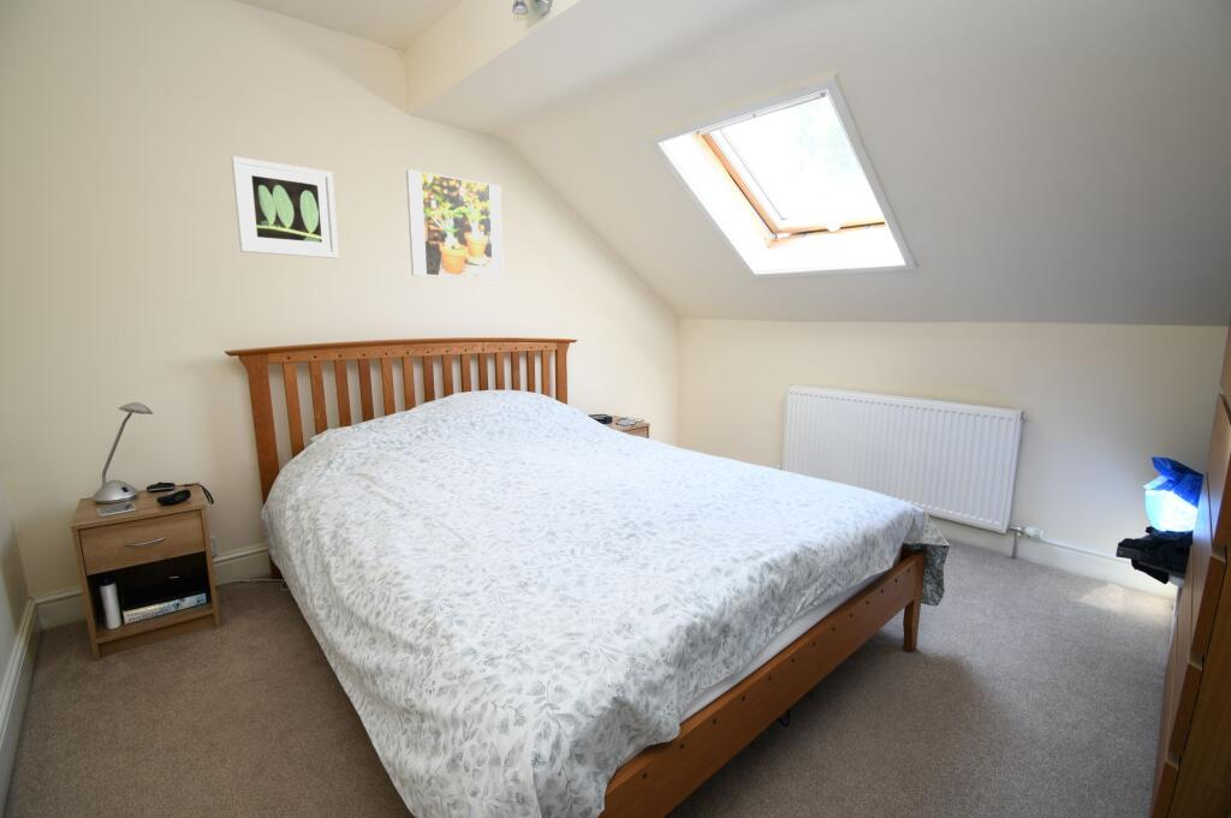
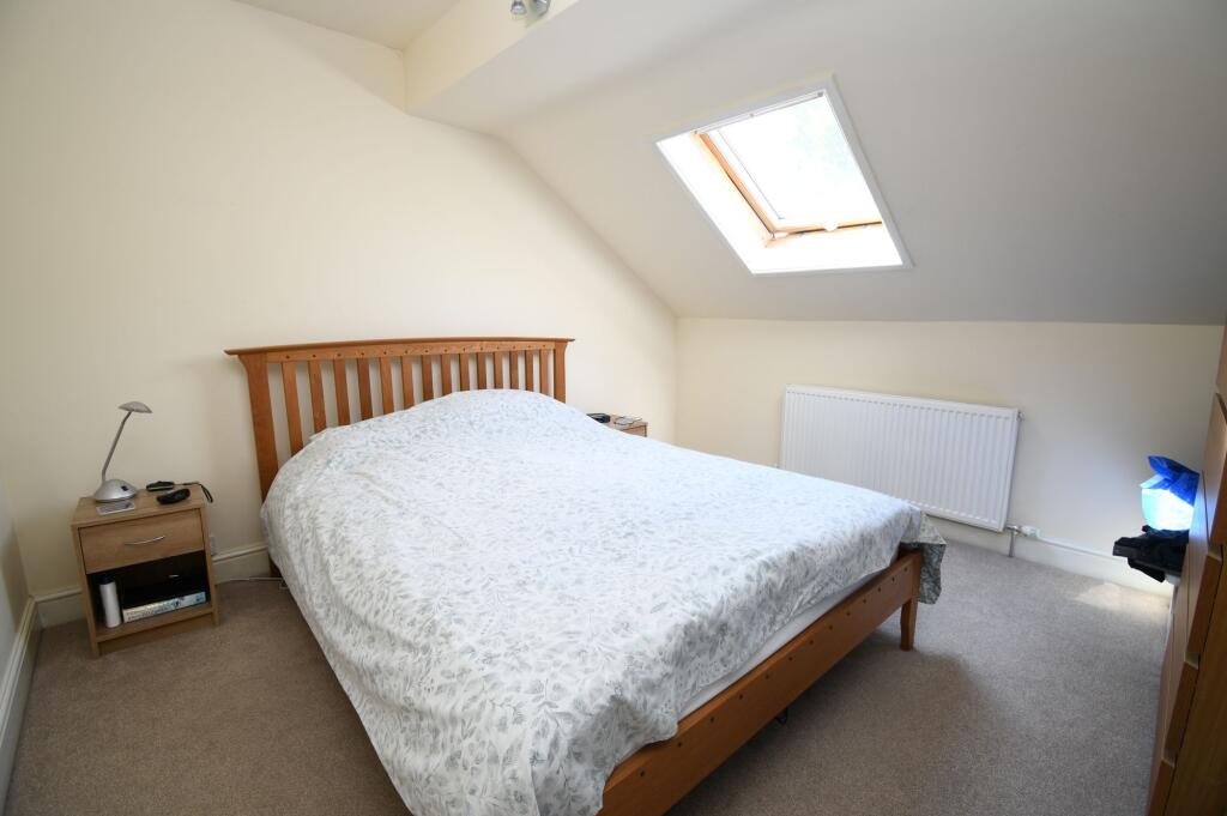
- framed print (457, 228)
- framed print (287, 210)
